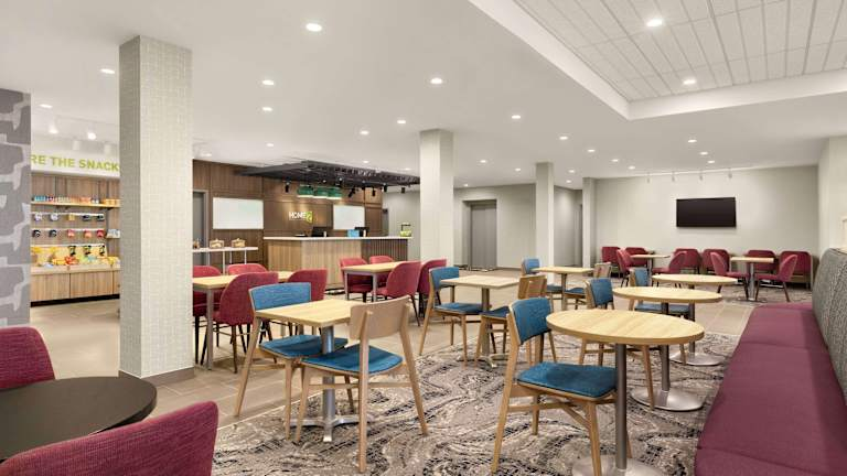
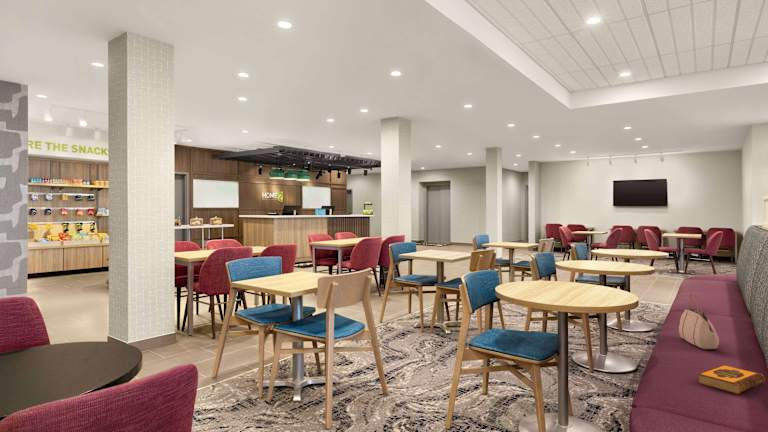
+ handbag (701, 318)
+ hardback book (731, 379)
